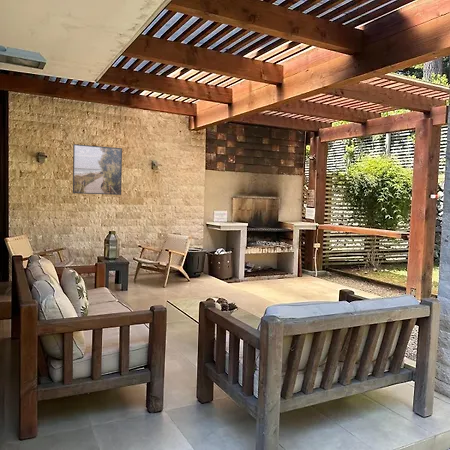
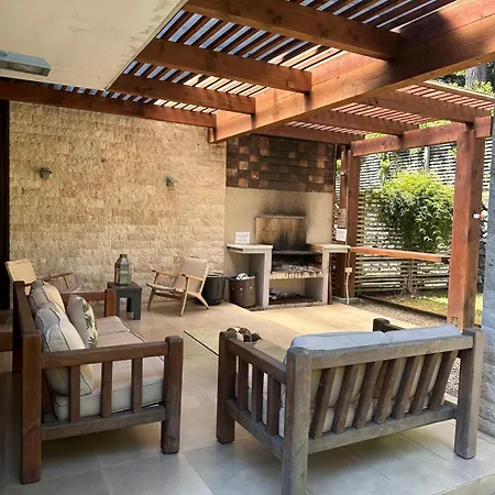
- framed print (97, 170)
